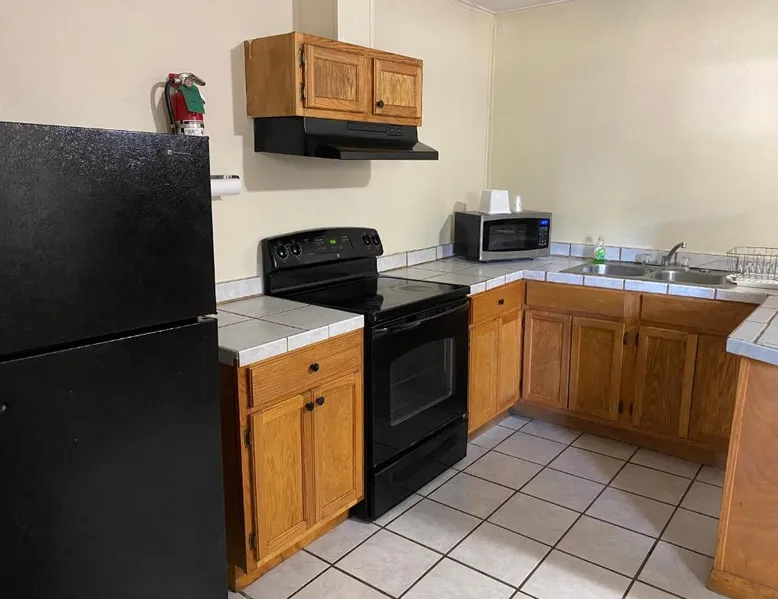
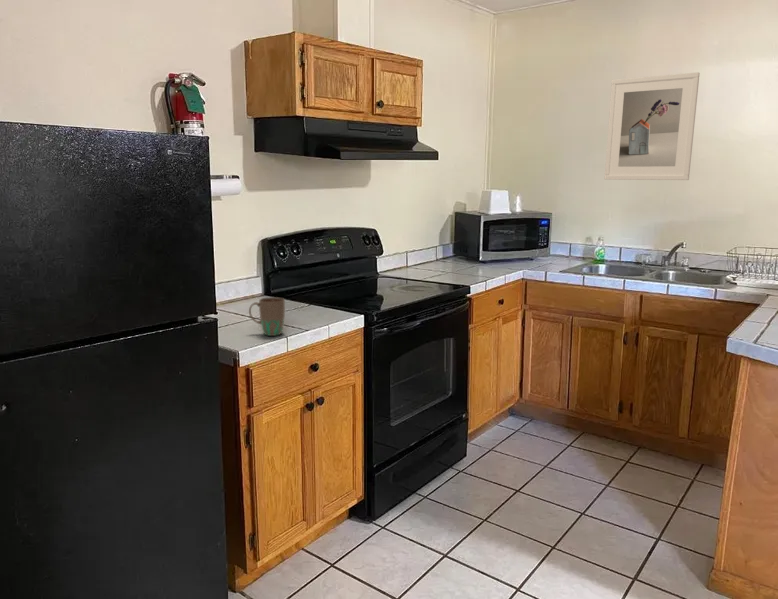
+ mug (267, 316)
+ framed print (649, 128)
